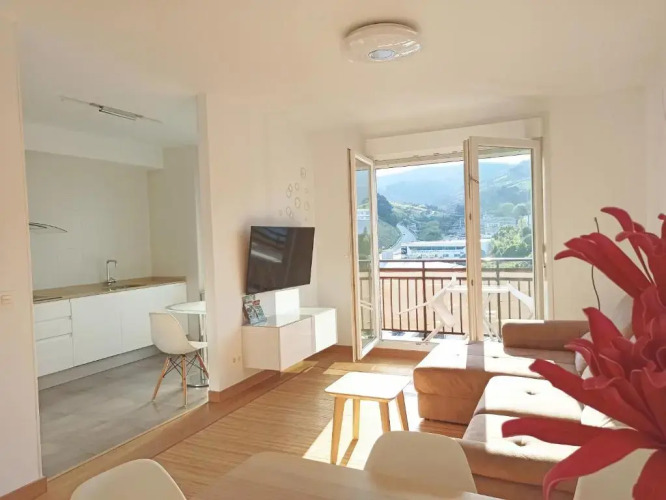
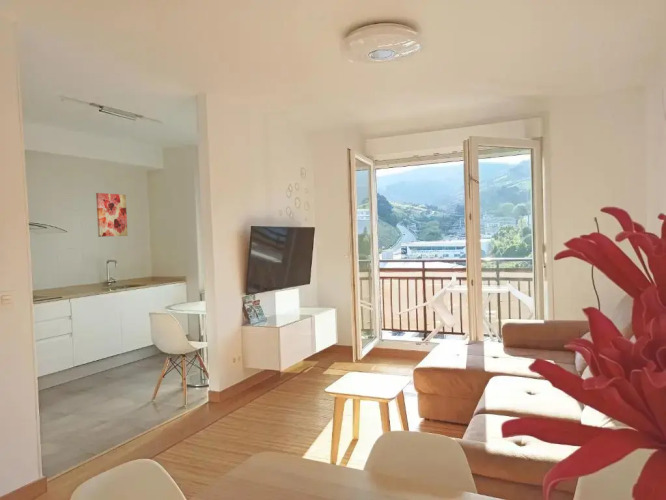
+ wall art (112, 215)
